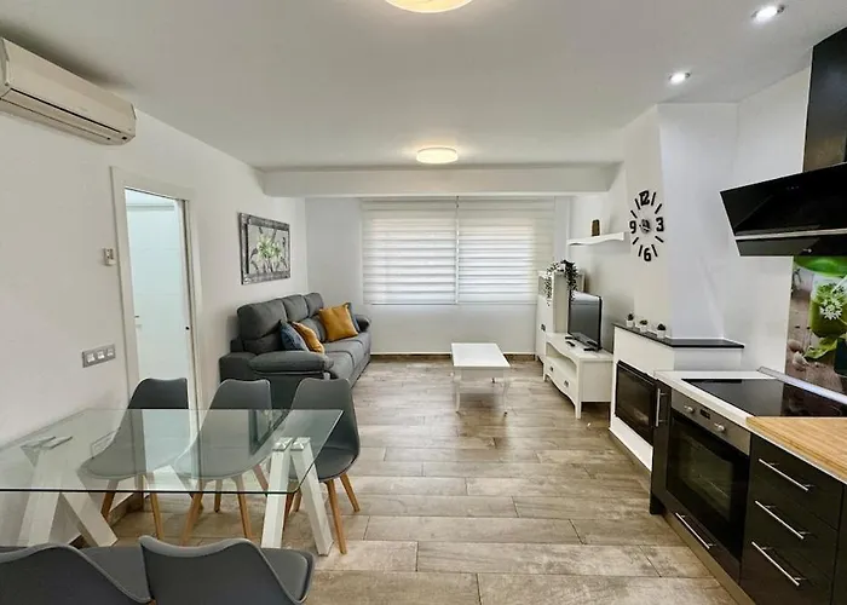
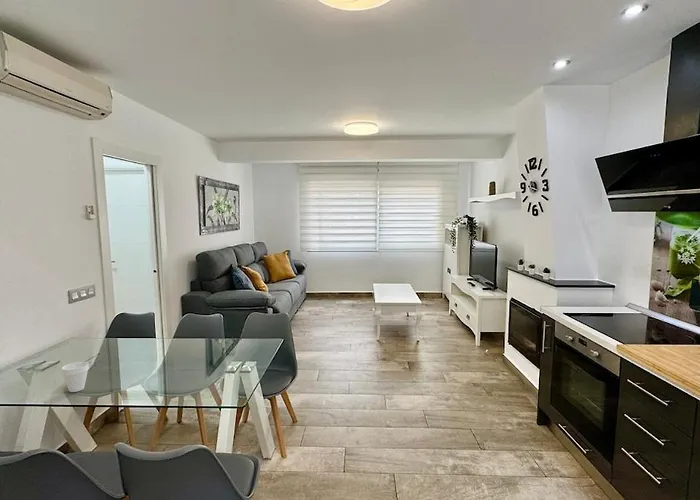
+ cup (76, 377)
